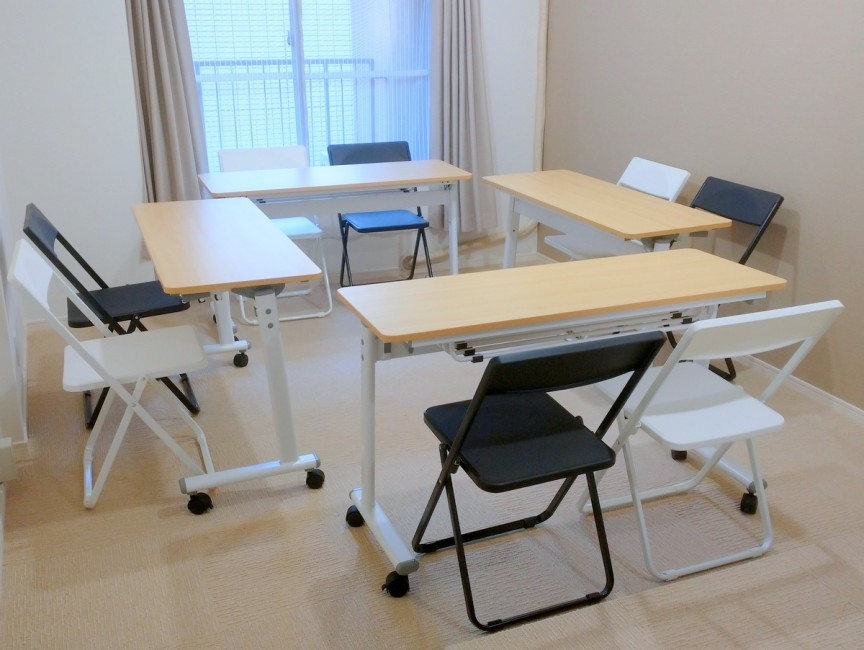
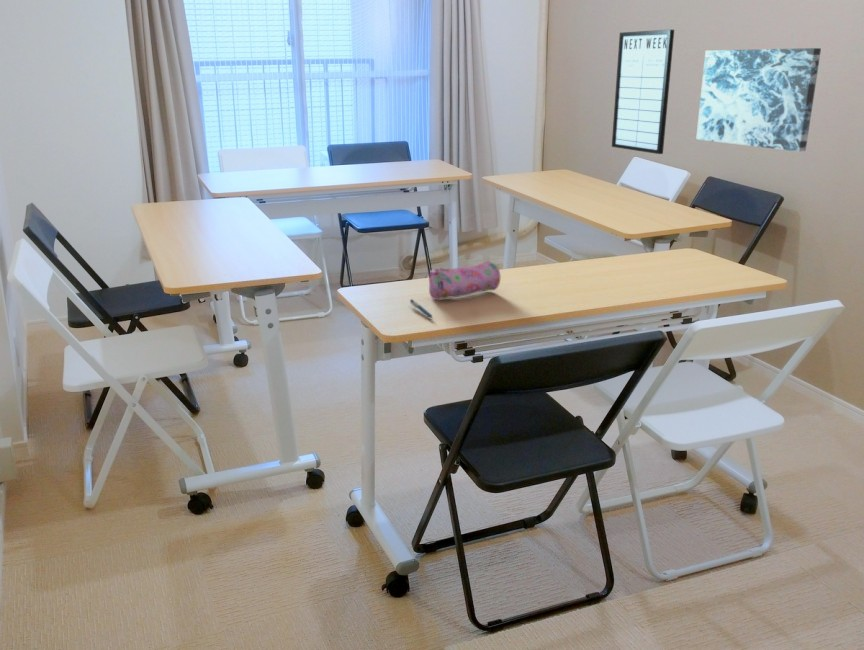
+ writing board (640, 92)
+ pencil case (463, 279)
+ wall art (753, 98)
+ pen (420, 308)
